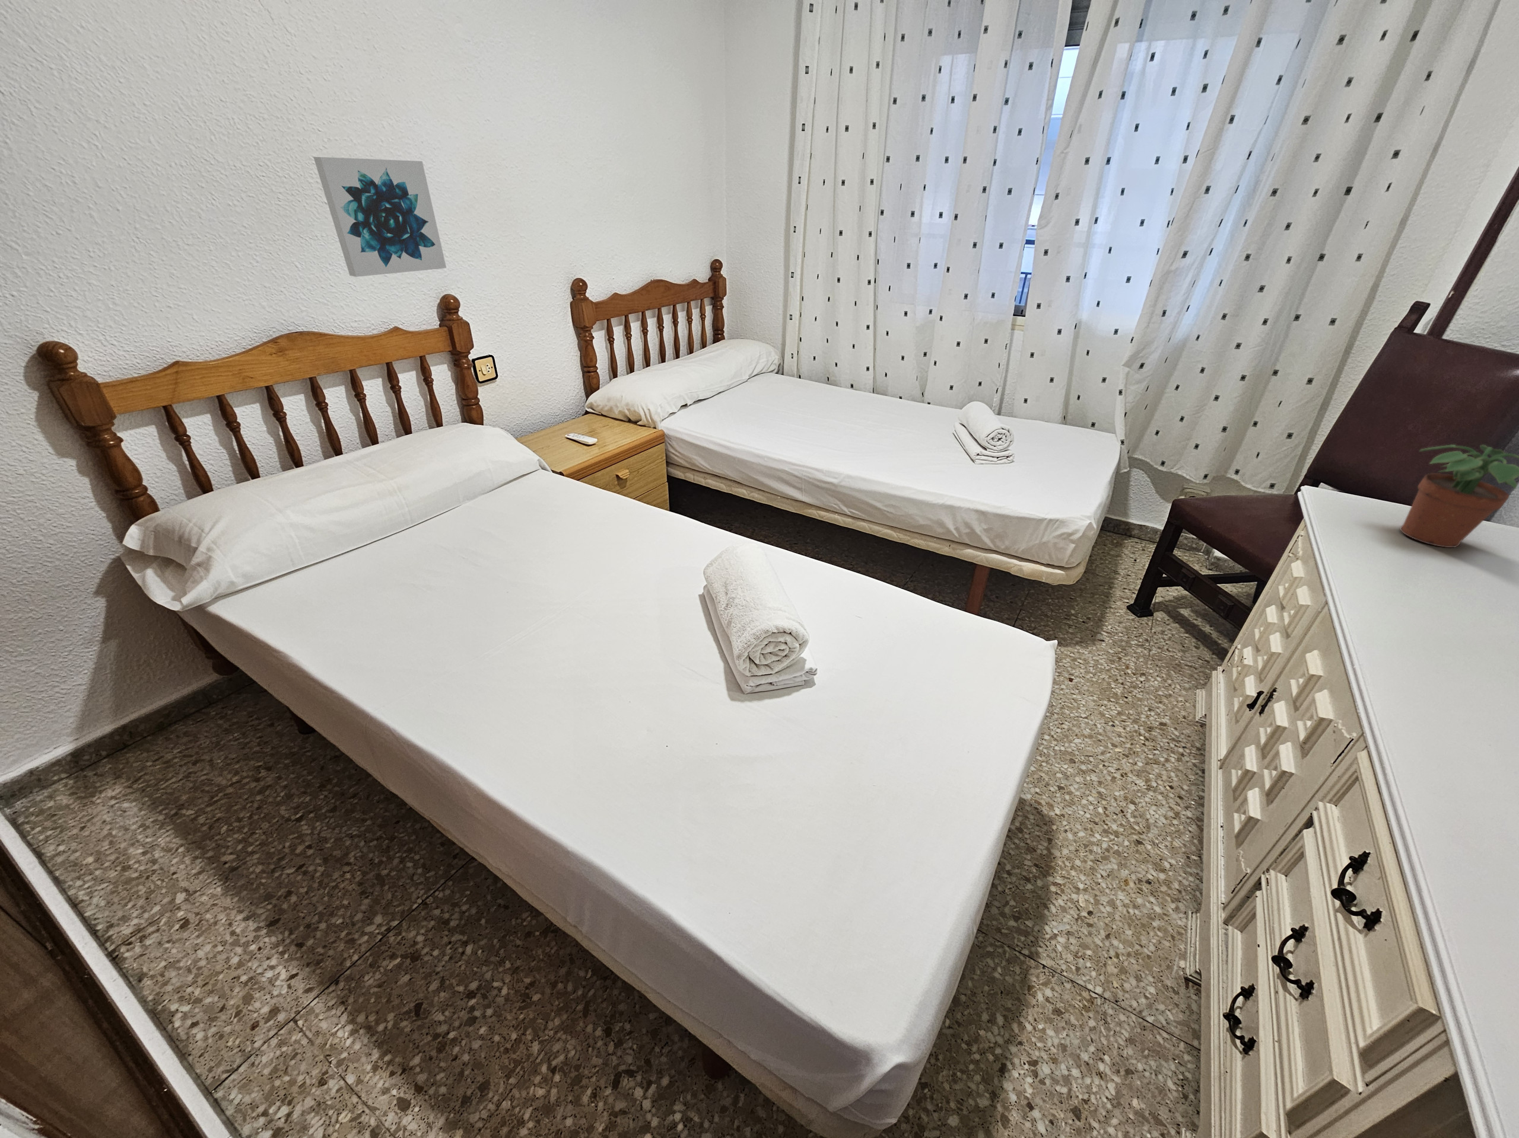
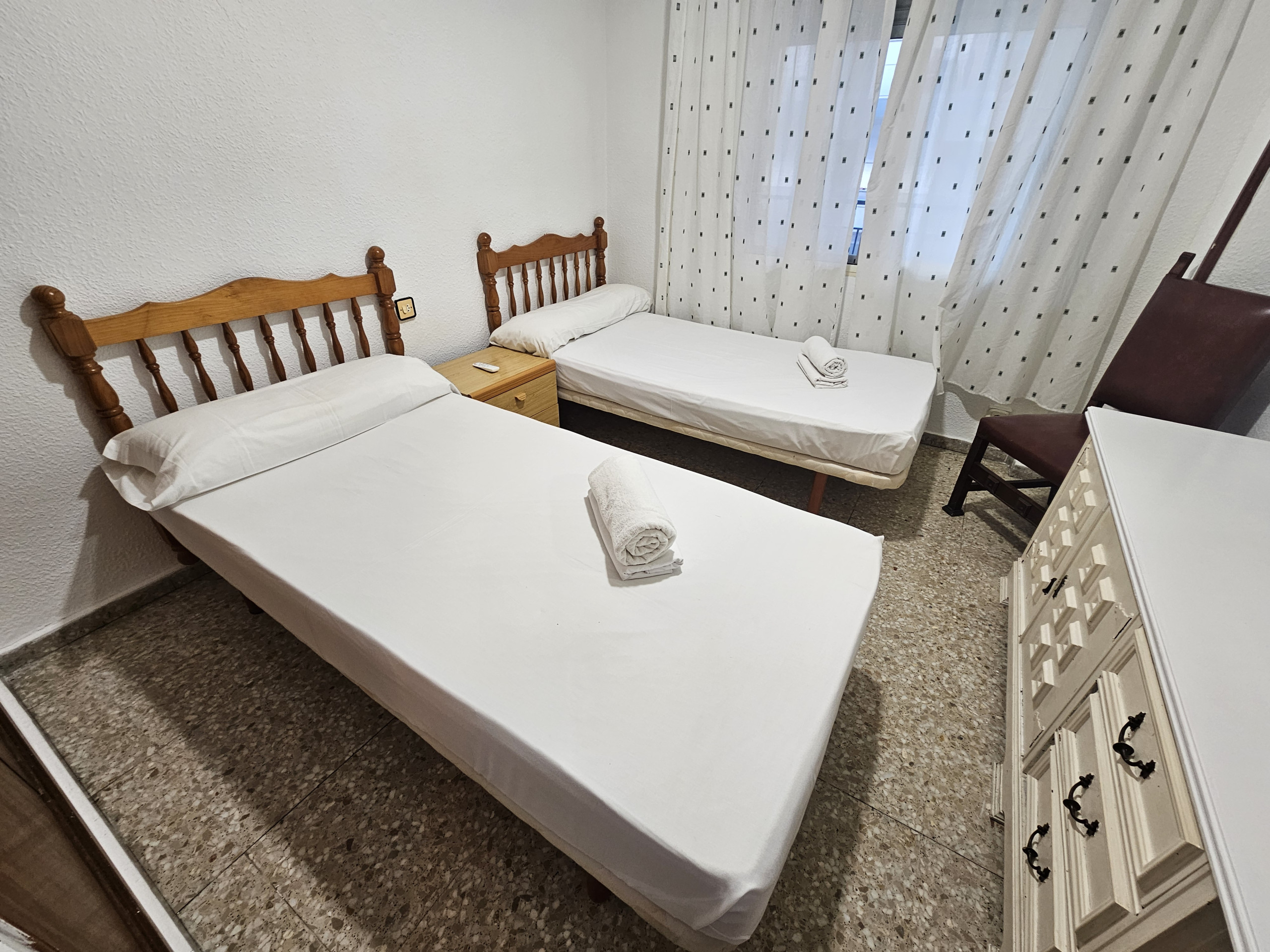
- potted plant (1456, 495)
- wall art (386, 218)
